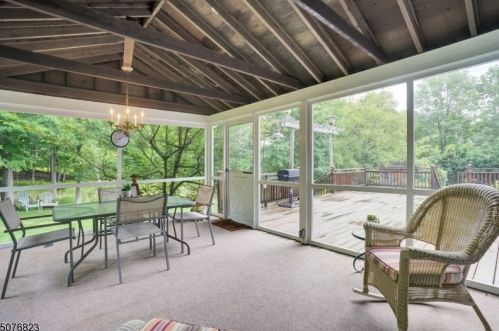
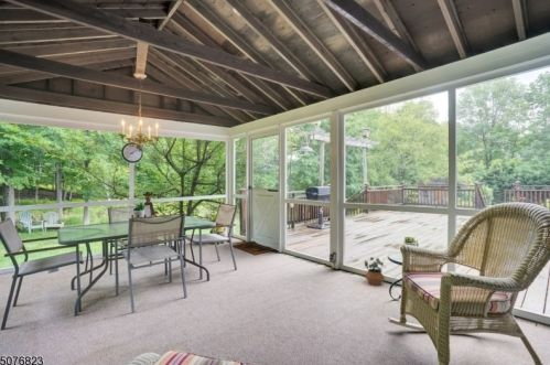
+ potted plant (375, 269)
